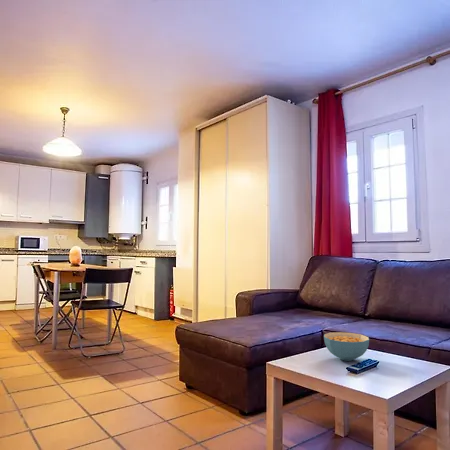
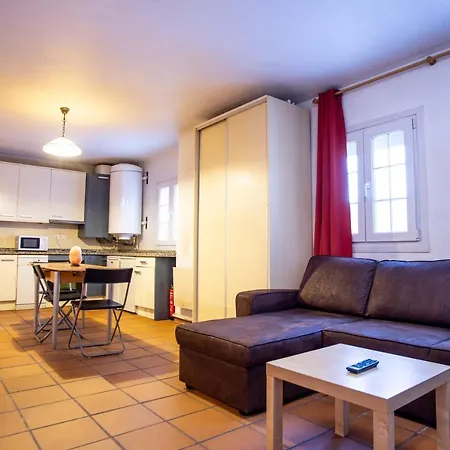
- cereal bowl (346, 347)
